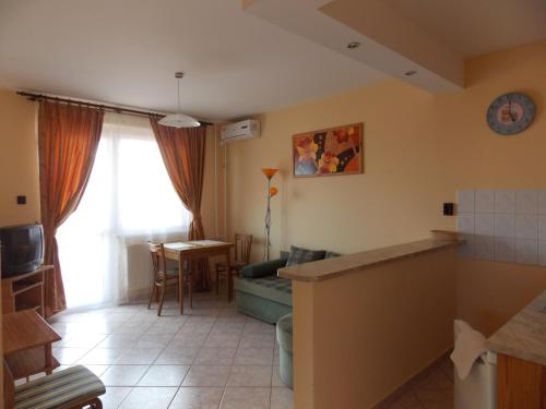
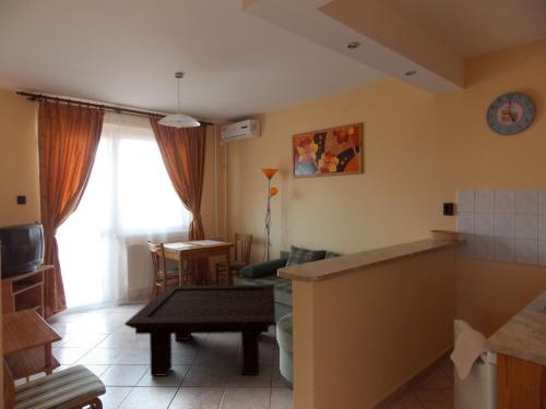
+ coffee table (213, 326)
